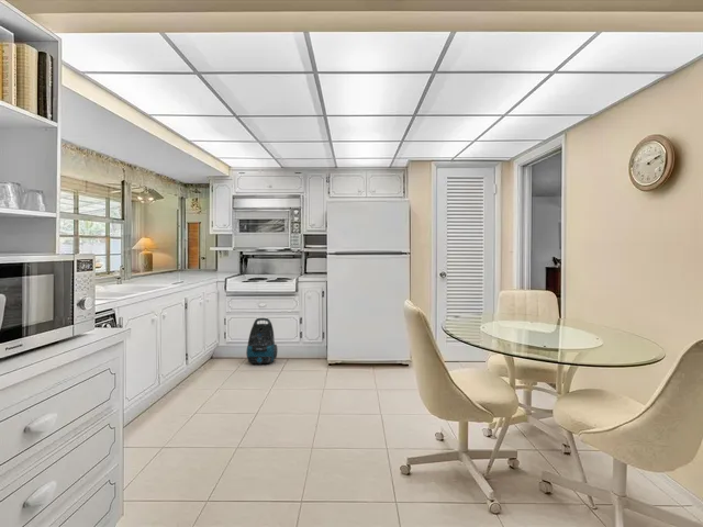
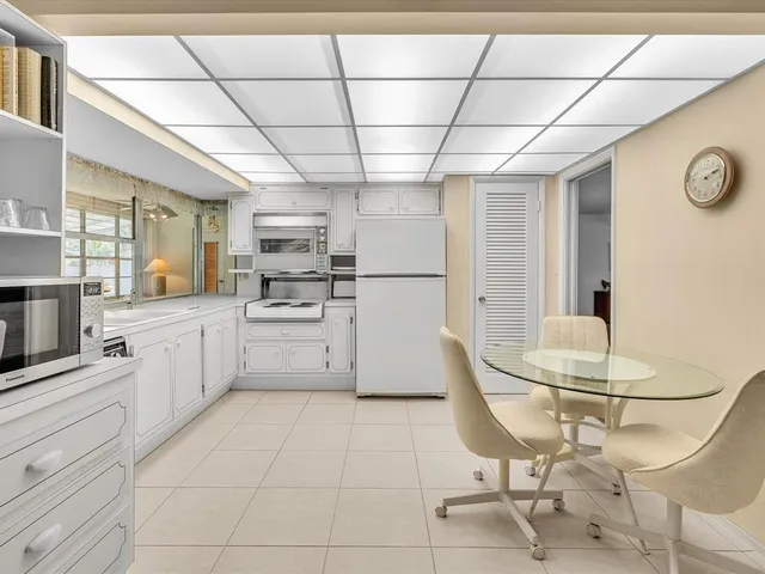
- vacuum cleaner (260, 340)
